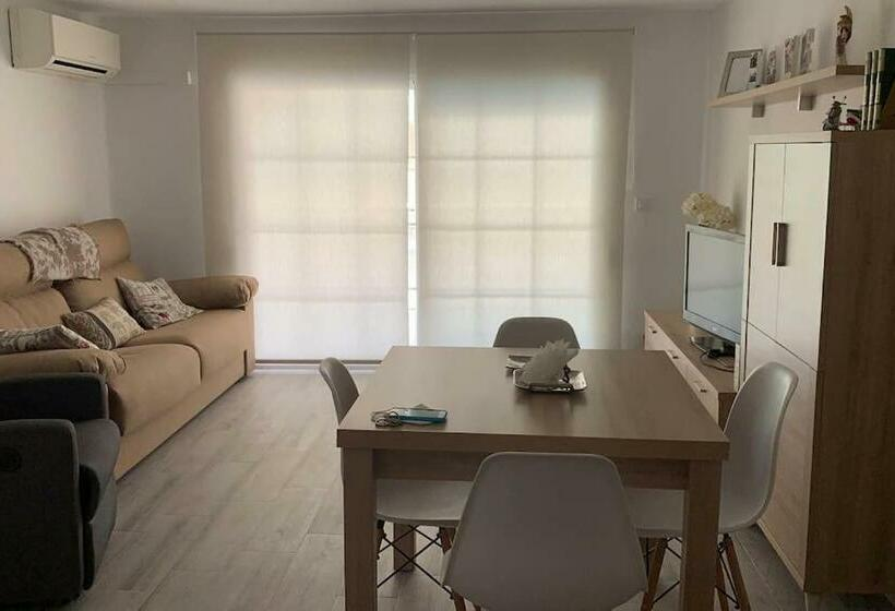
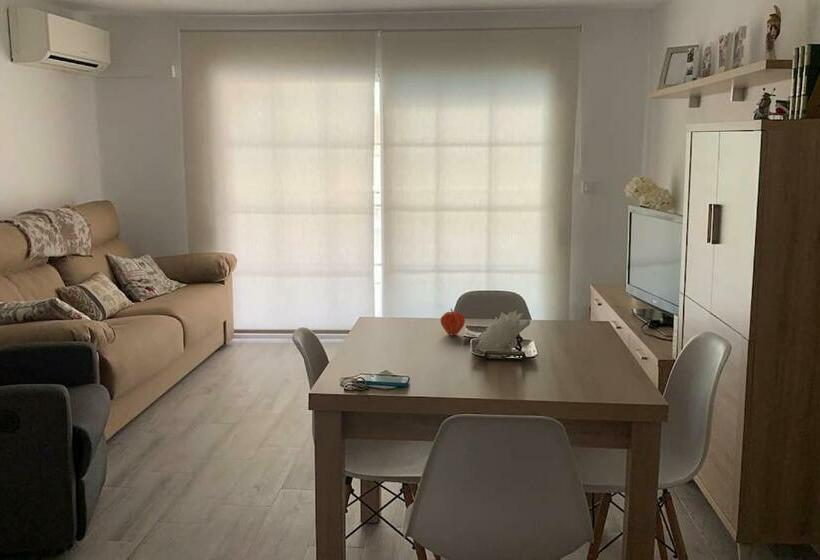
+ fruit (452, 321)
